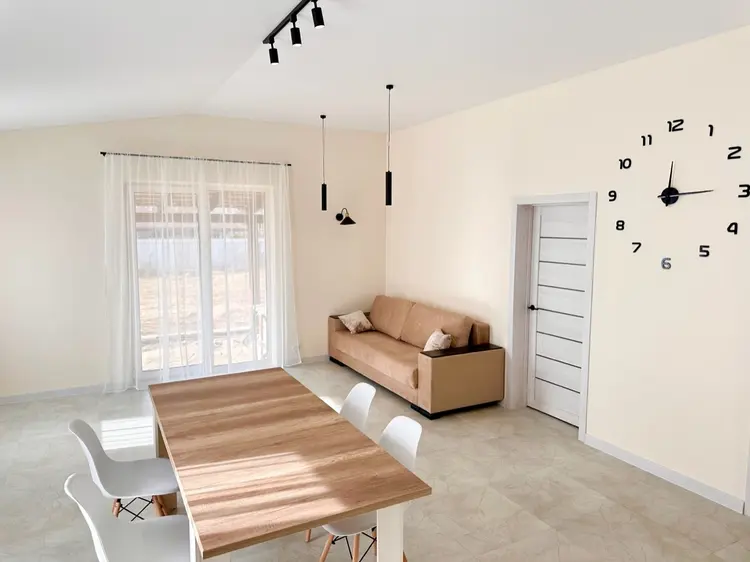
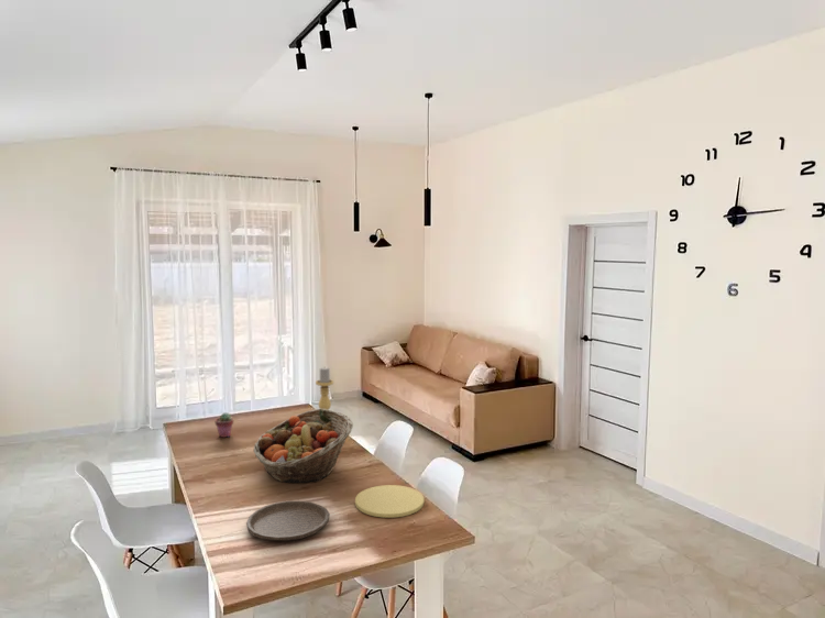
+ plate (288, 520)
+ fruit basket (304, 443)
+ plate (388, 497)
+ candle holder (324, 400)
+ potted succulent (224, 423)
